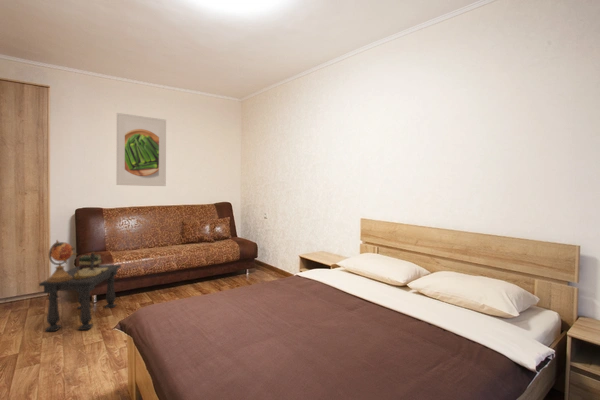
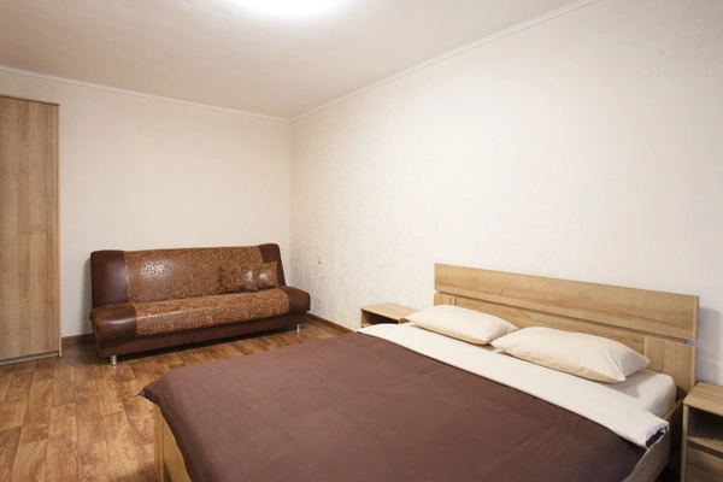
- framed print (142, 151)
- side table (84, 276)
